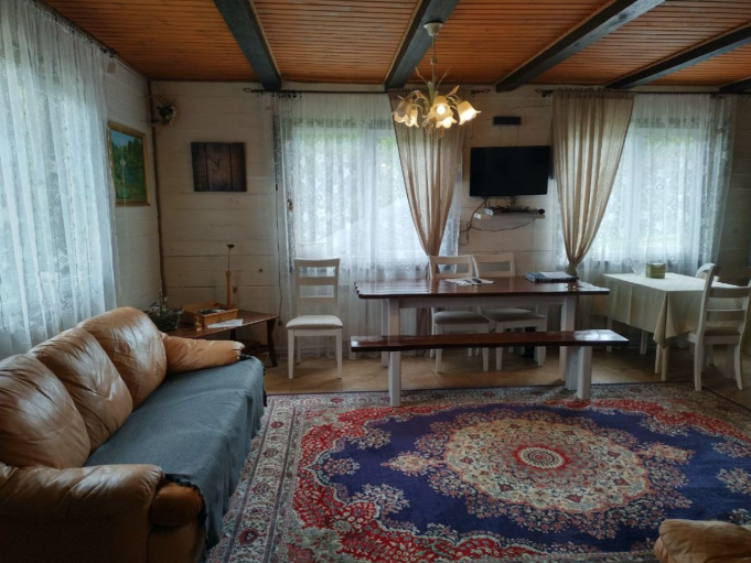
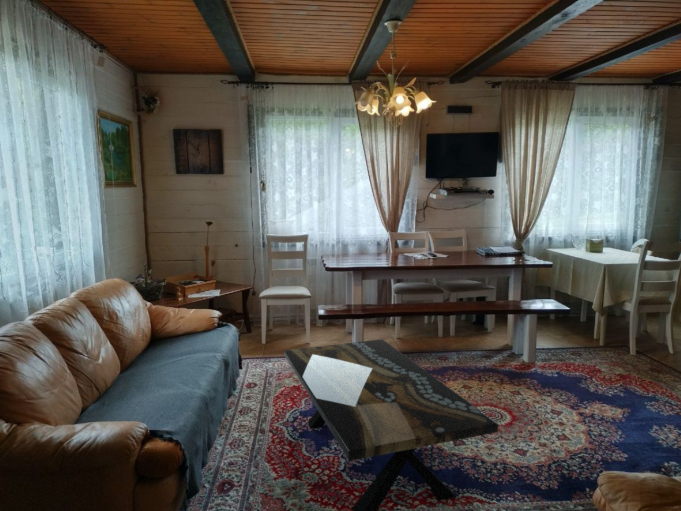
+ coffee table (370, 417)
